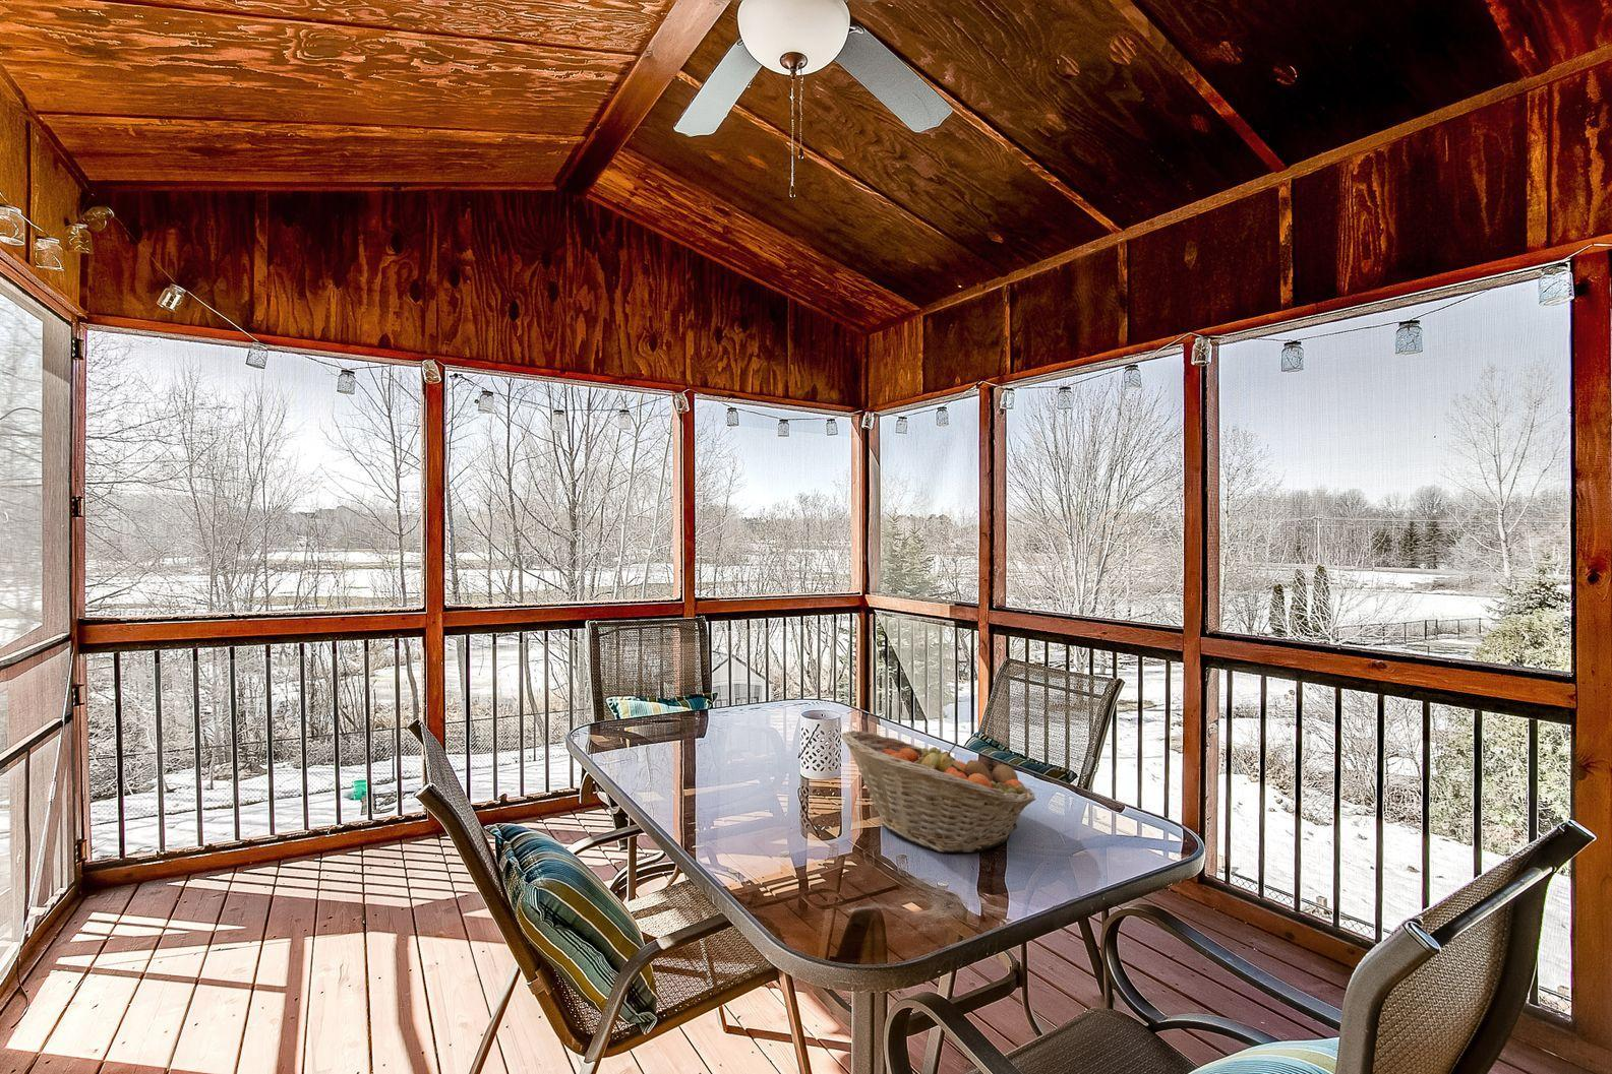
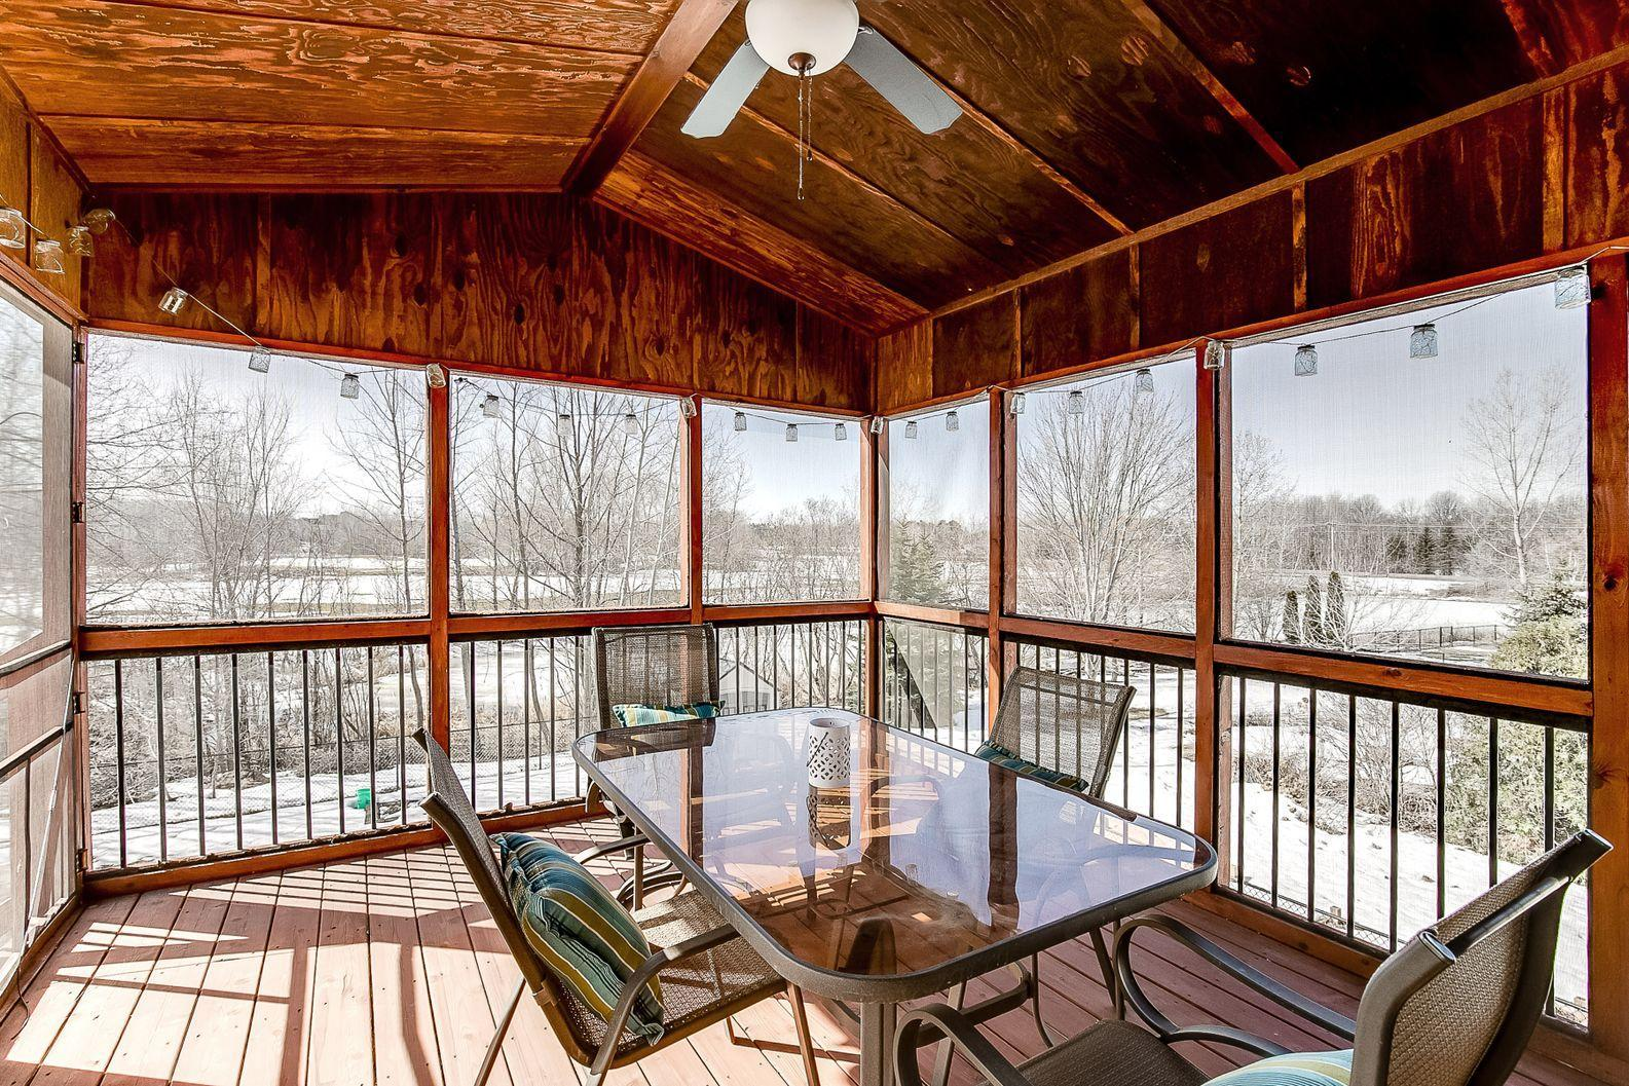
- fruit basket (933, 780)
